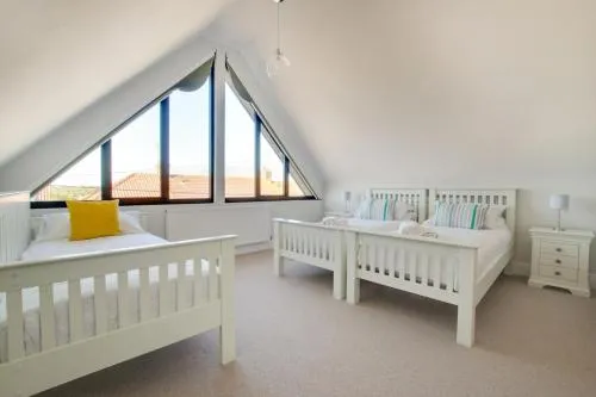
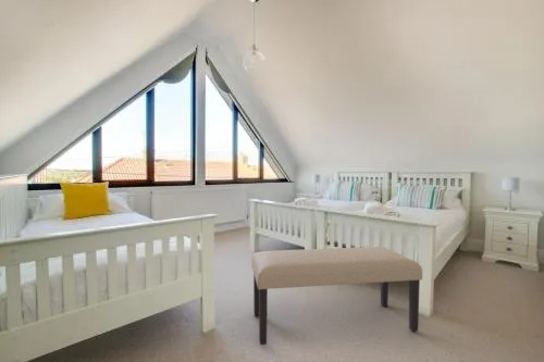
+ bench (331, 284)
